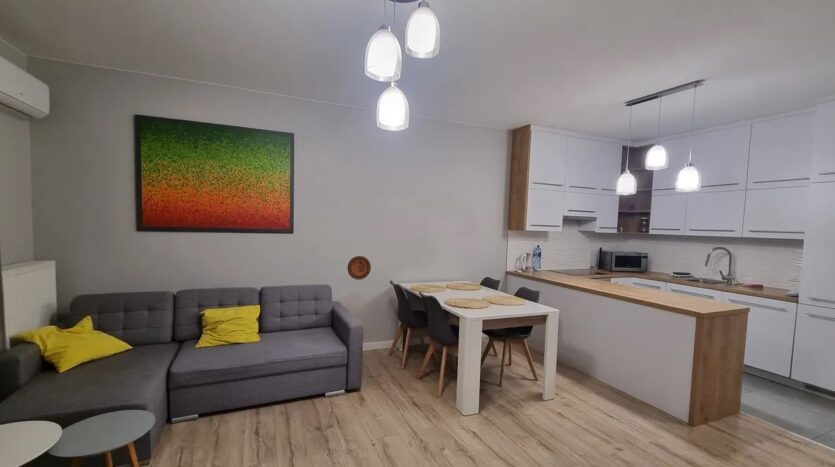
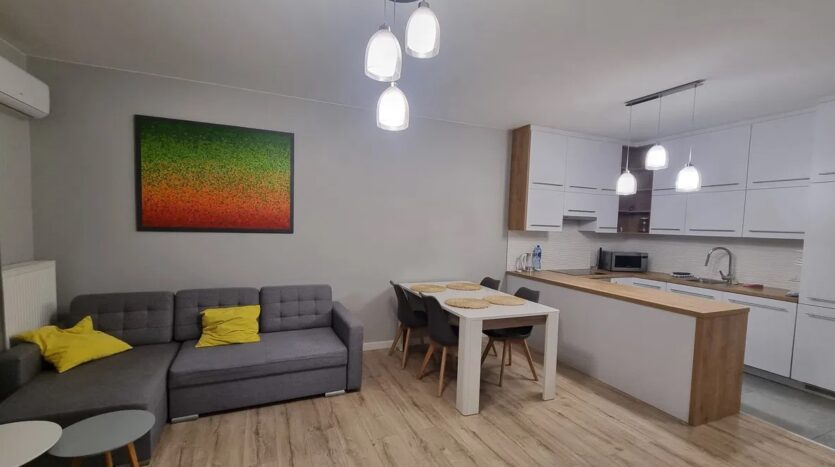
- decorative plate (359, 267)
